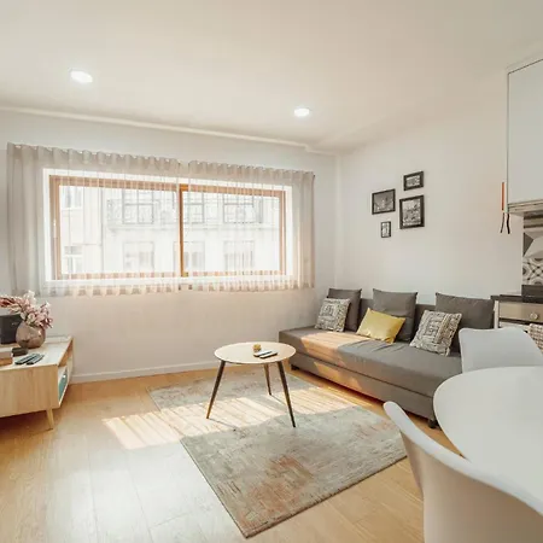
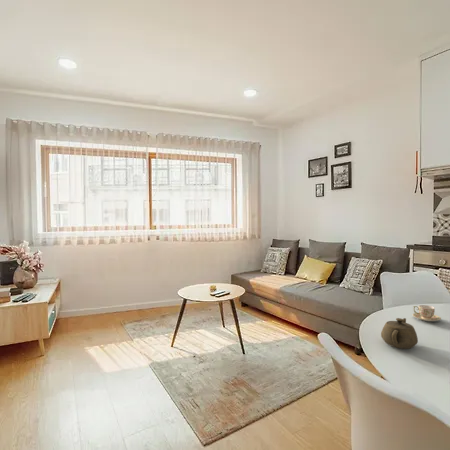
+ teapot (399, 331)
+ teacup (426, 312)
